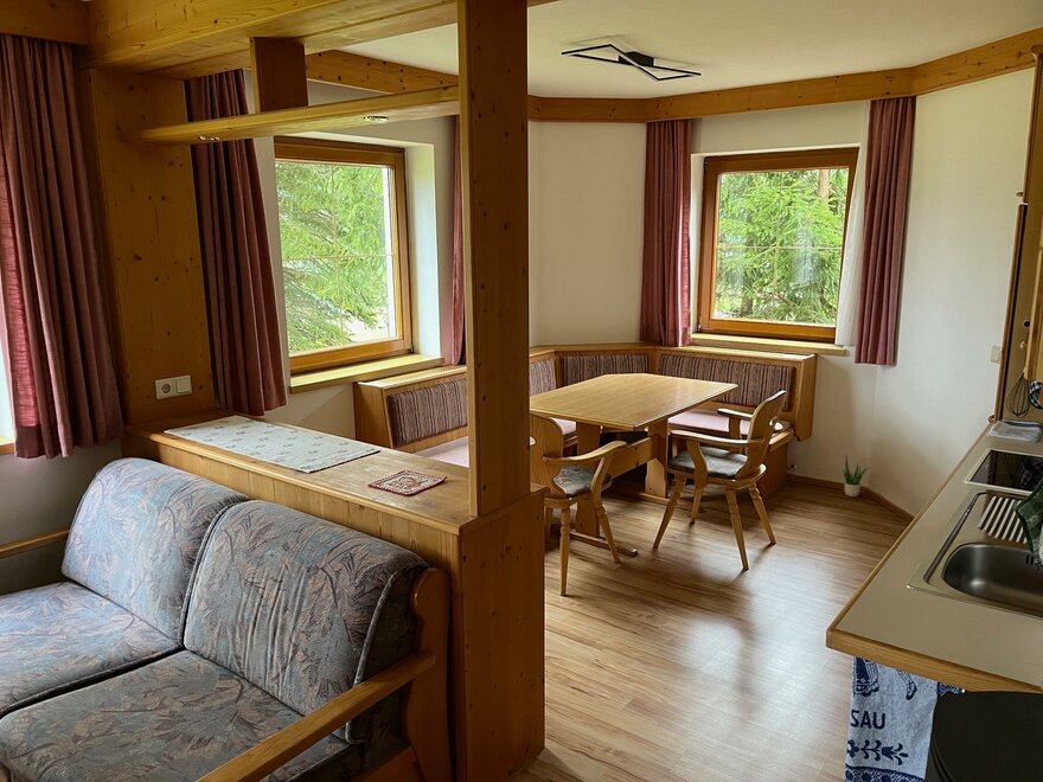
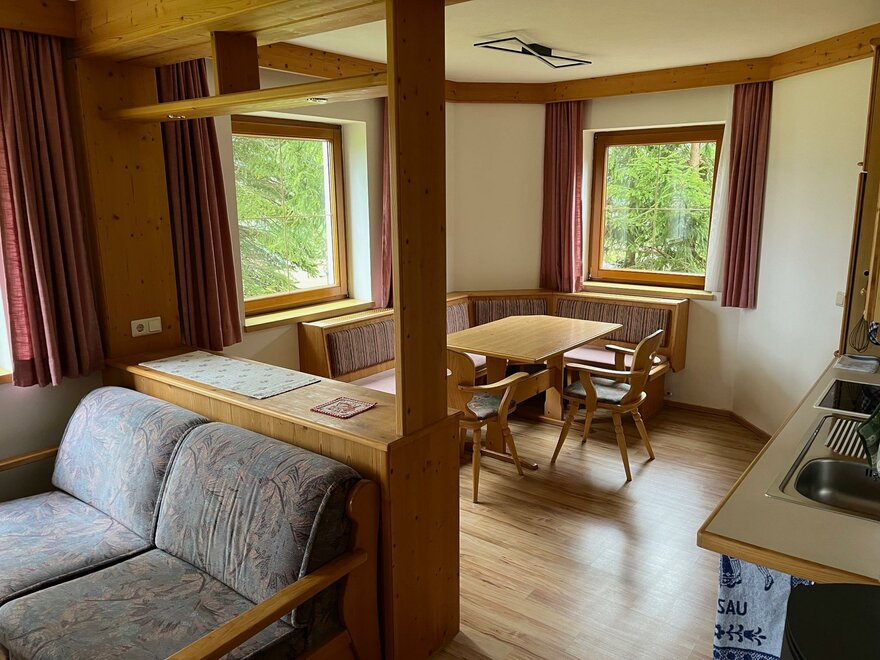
- potted plant (853, 476)
